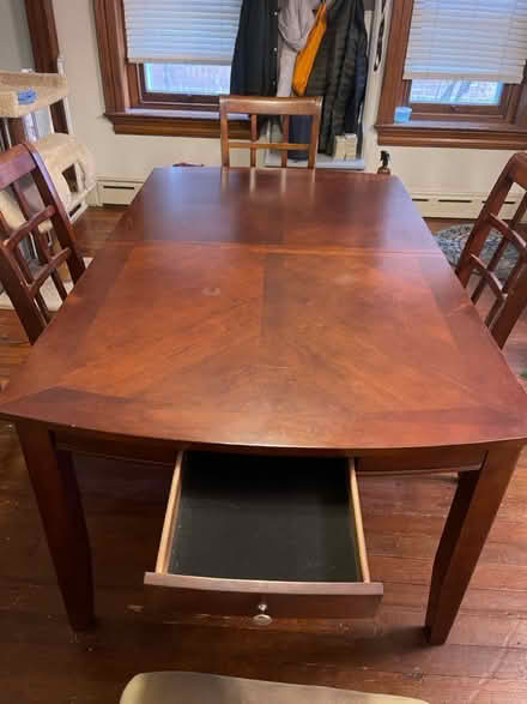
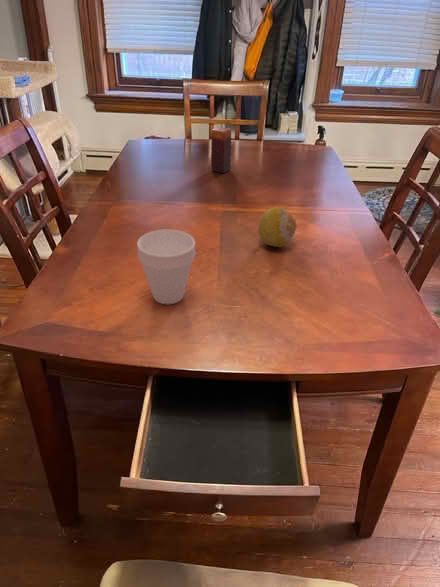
+ fruit (277, 227)
+ cup (167, 269)
+ candle (221, 150)
